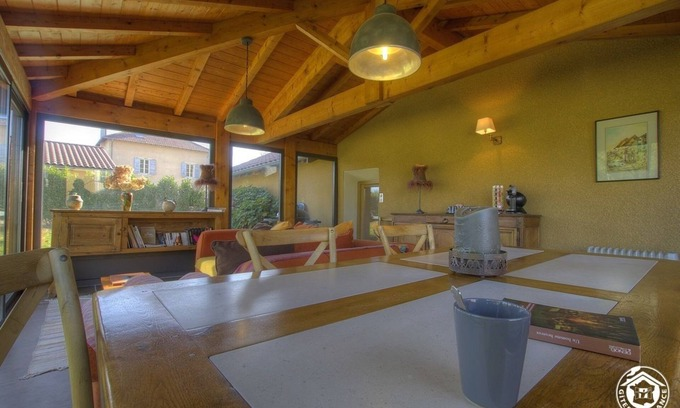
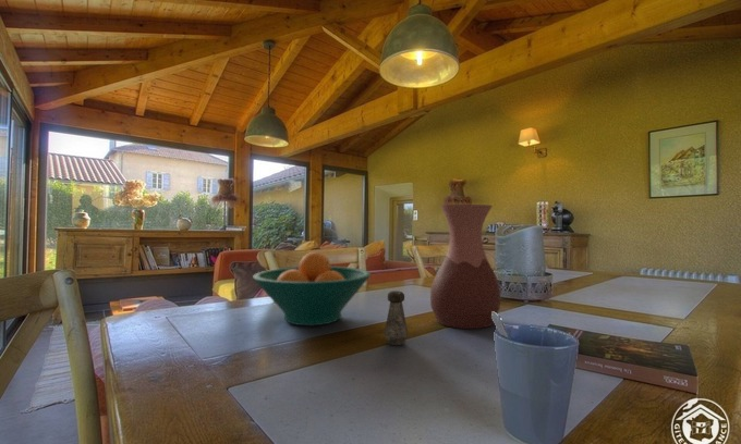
+ fruit bowl (313, 285)
+ vase (464, 263)
+ salt shaker (396, 317)
